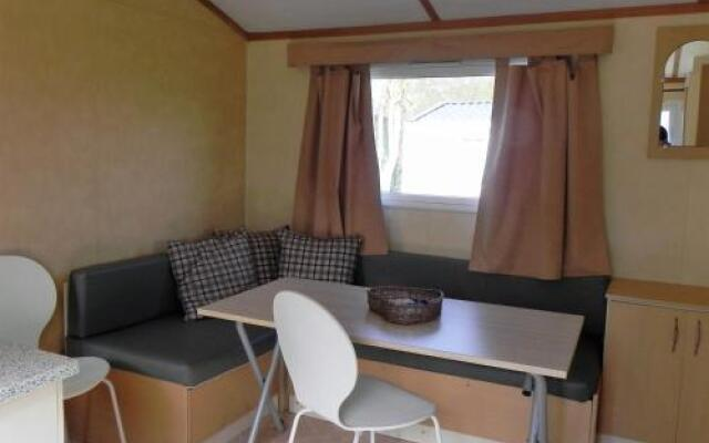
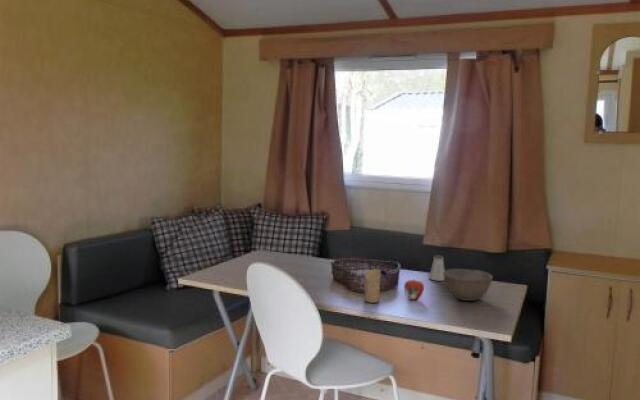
+ saltshaker (438, 267)
+ apple (414, 289)
+ bowl (467, 286)
+ candle (372, 285)
